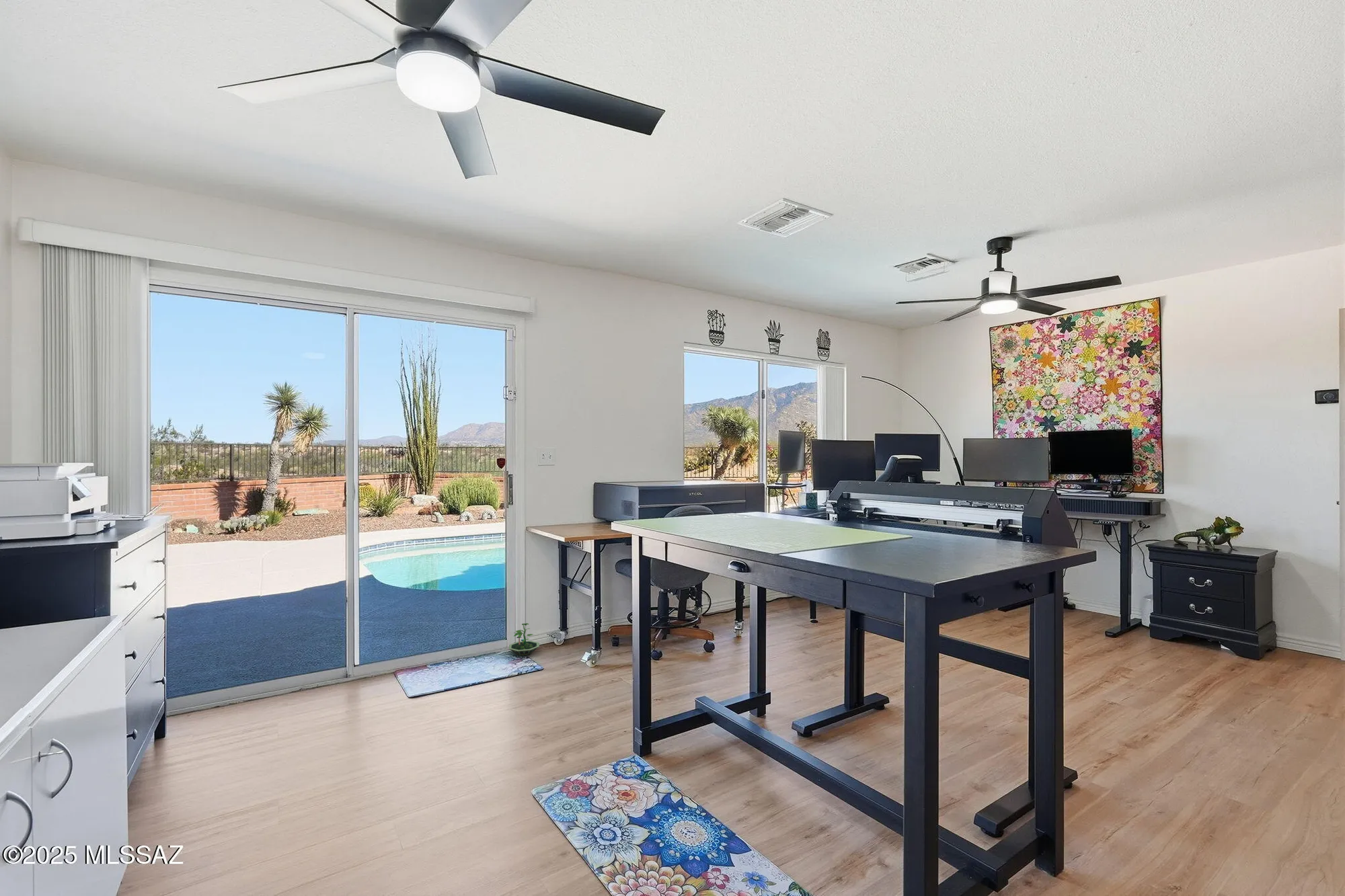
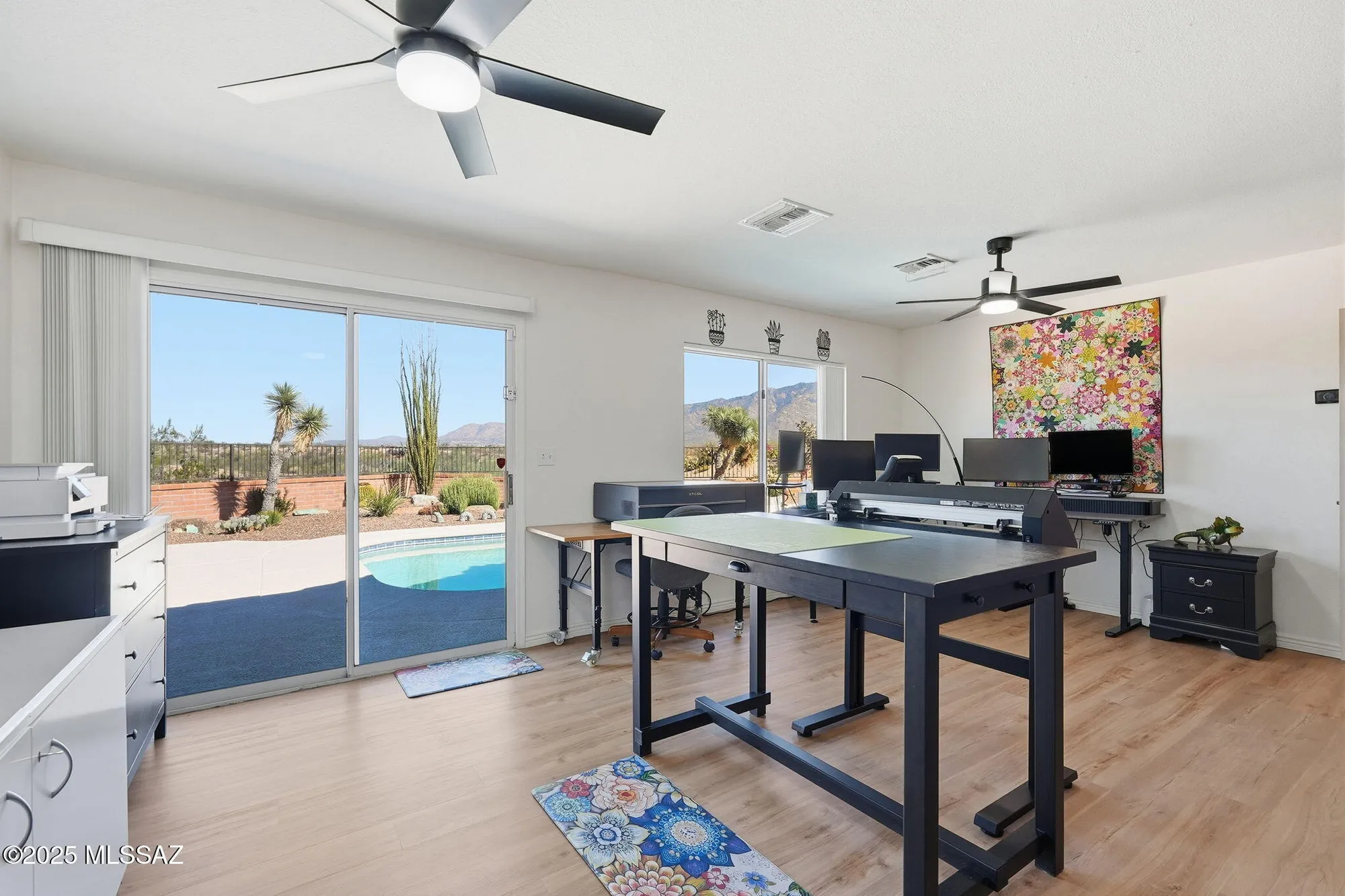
- terrarium (524, 628)
